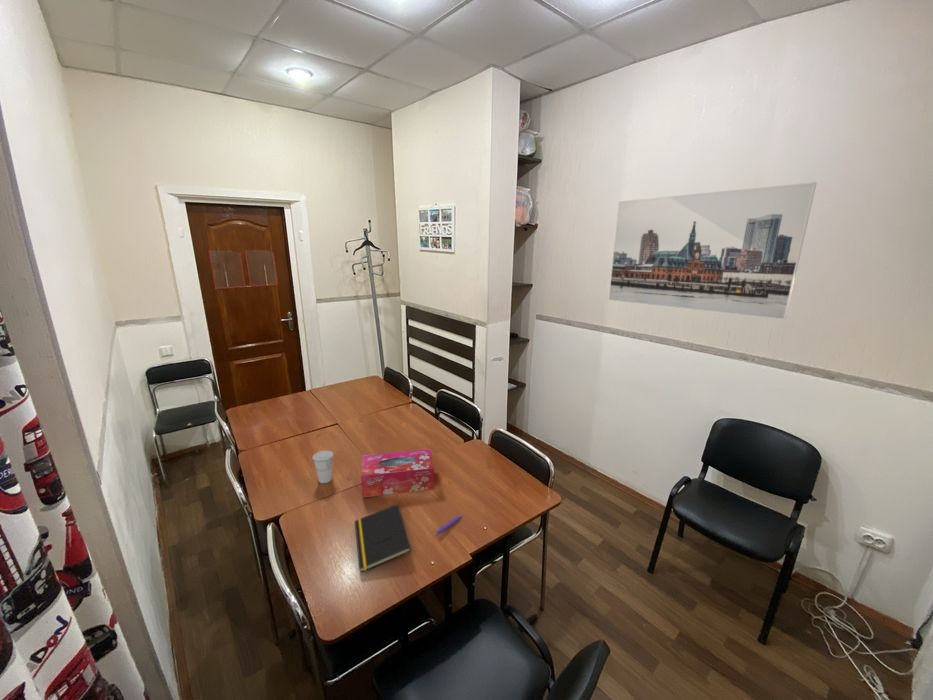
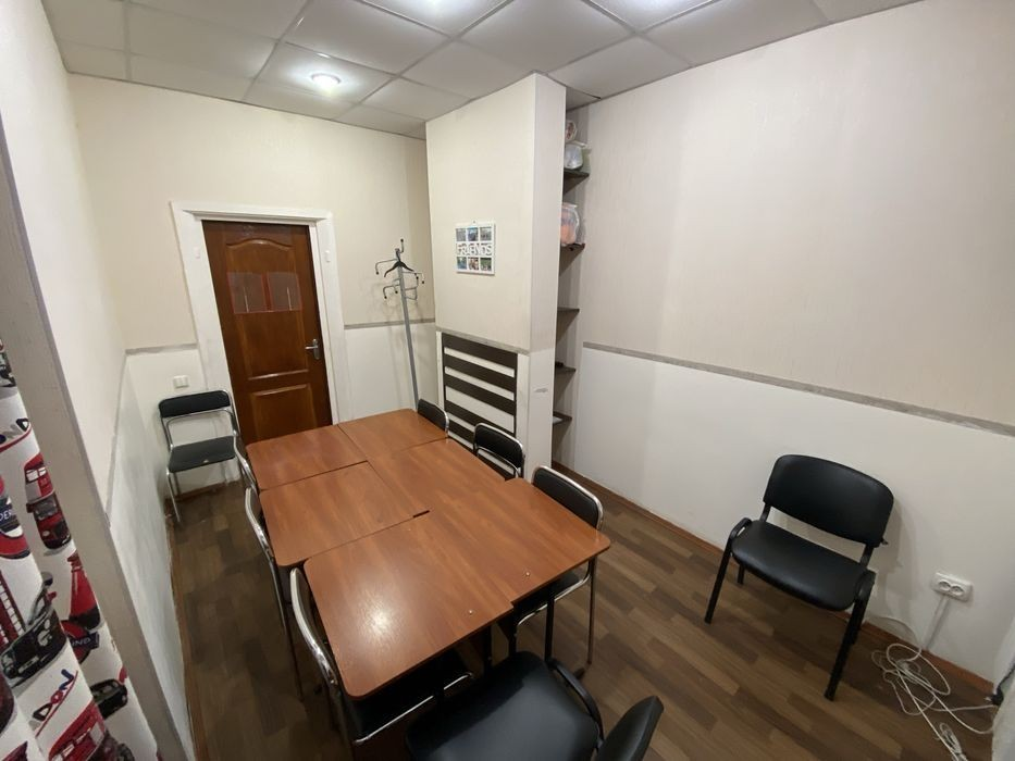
- tissue box (398, 471)
- notepad (381, 534)
- cup (324, 467)
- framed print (692, 253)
- pen (449, 524)
